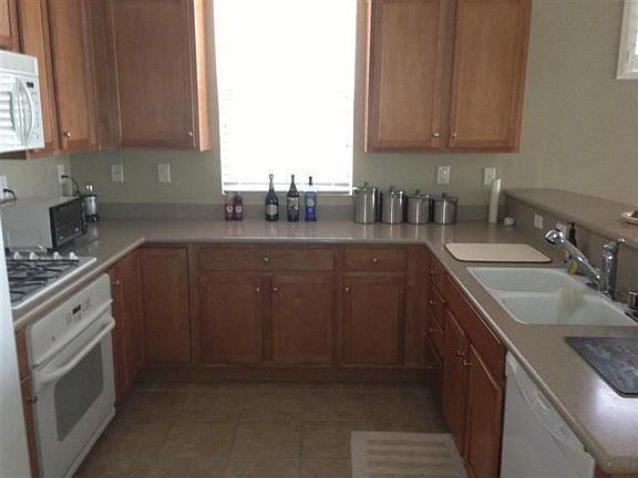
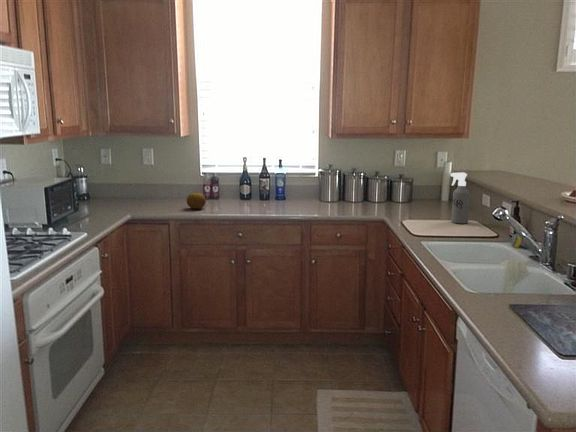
+ fruit (196, 200)
+ spray bottle (459, 197)
